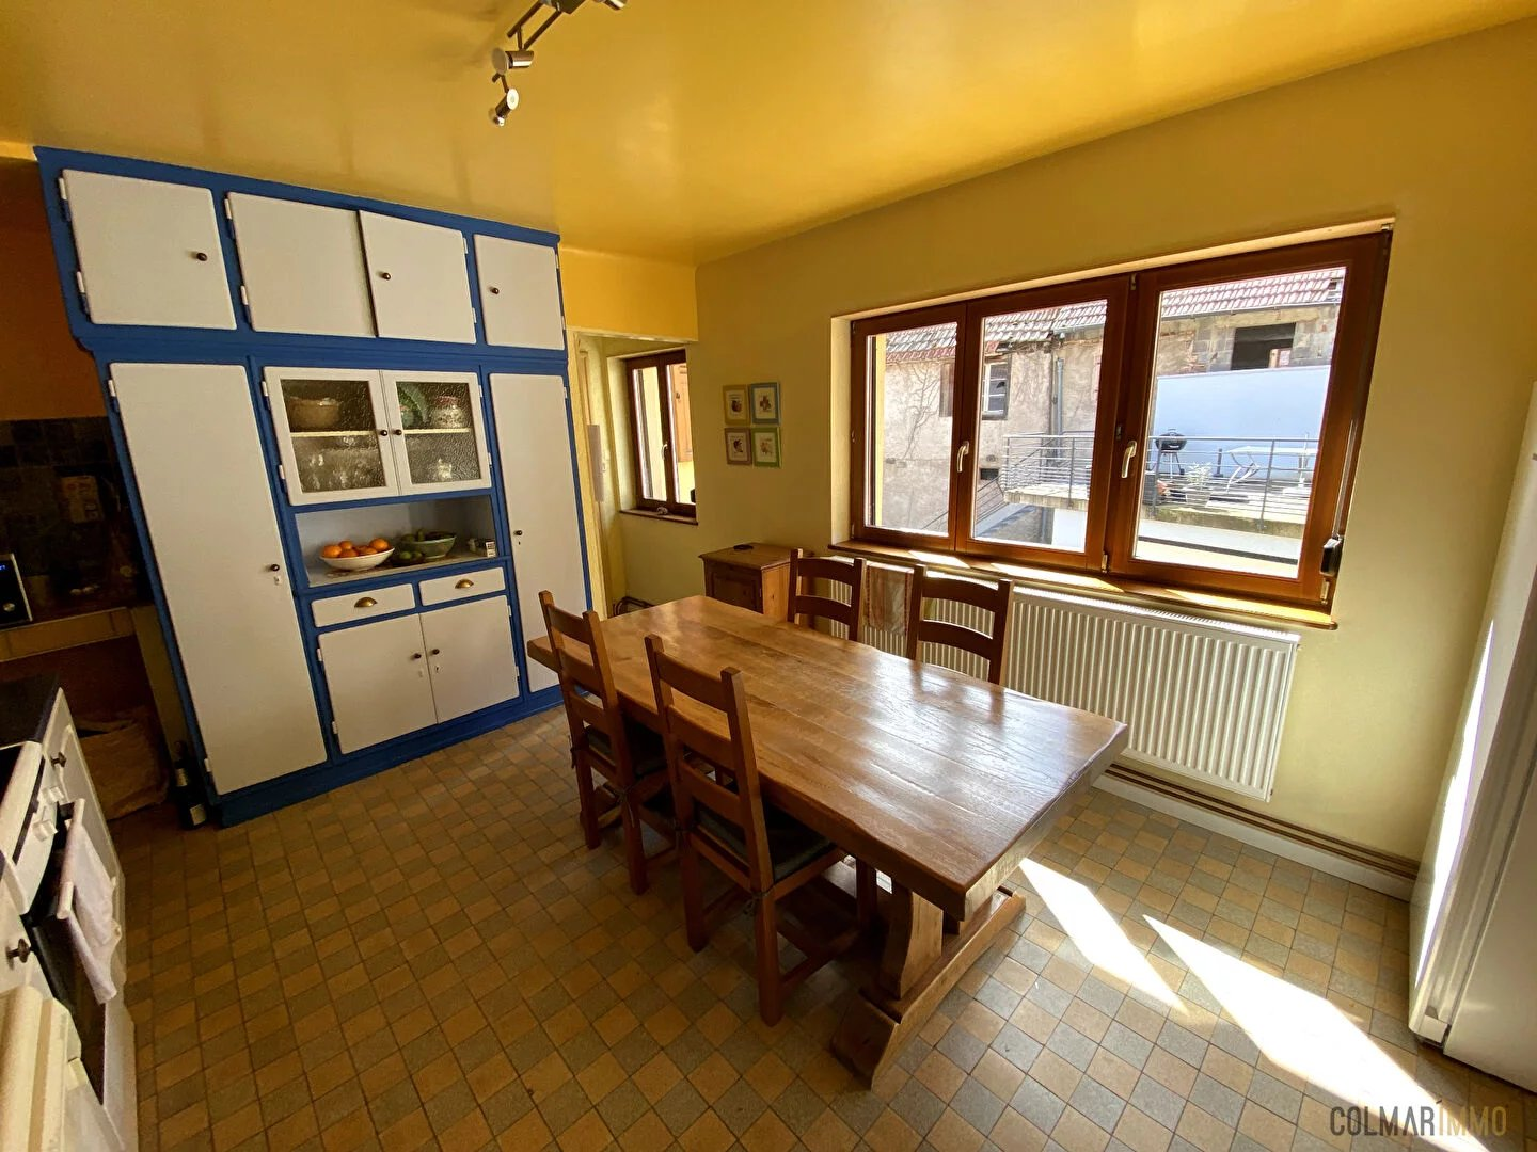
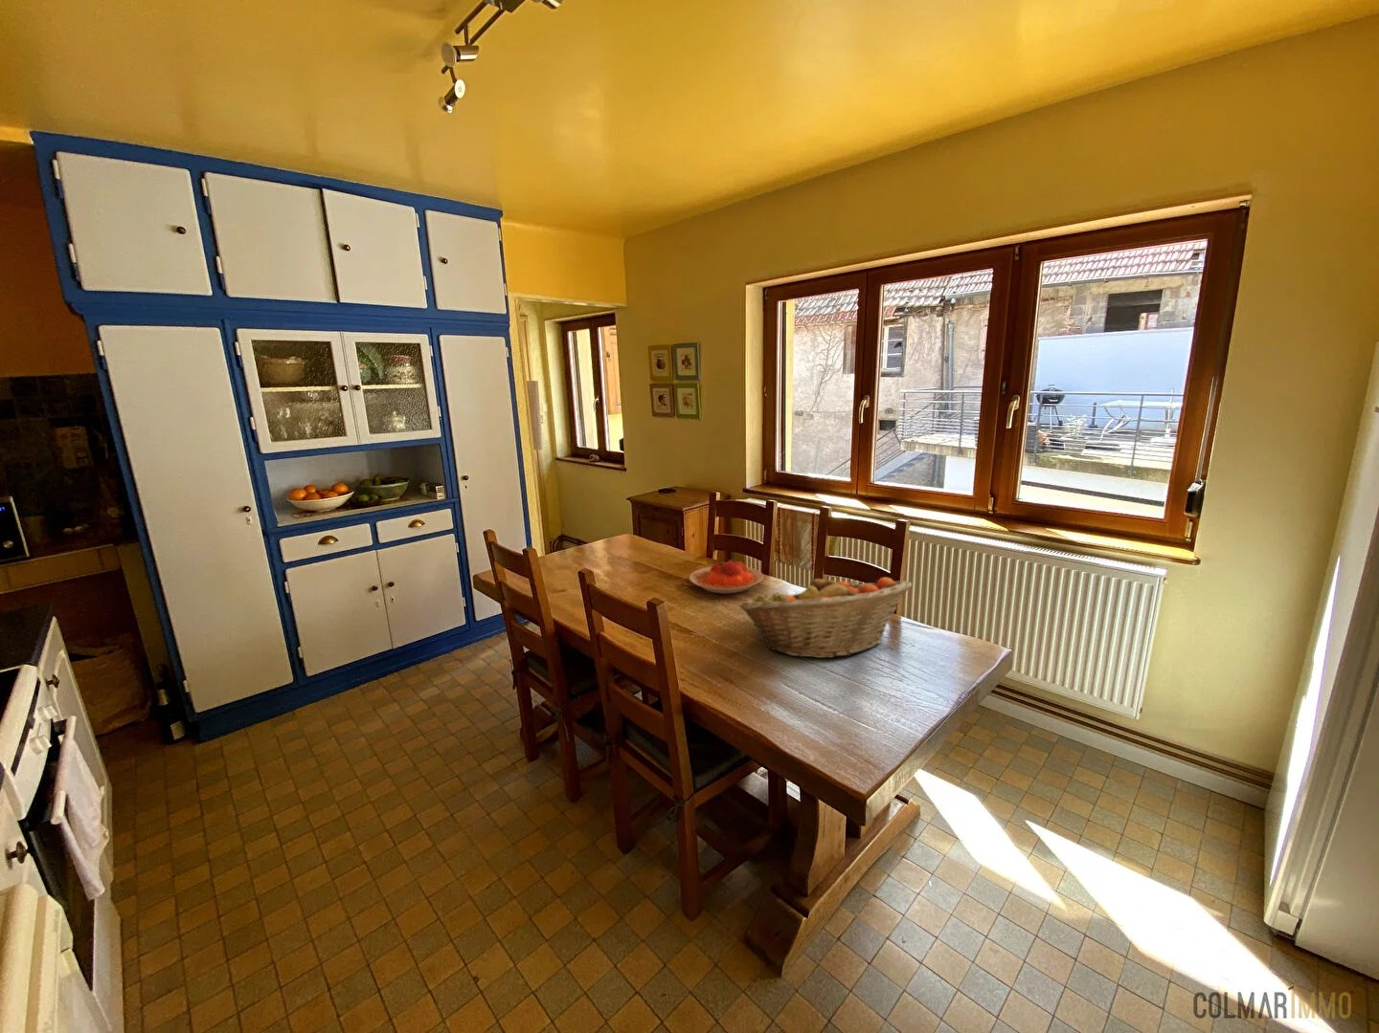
+ fruit basket (824, 608)
+ plate (726, 572)
